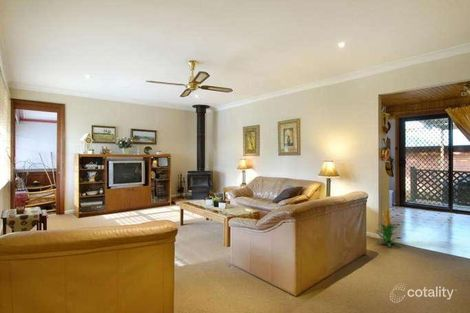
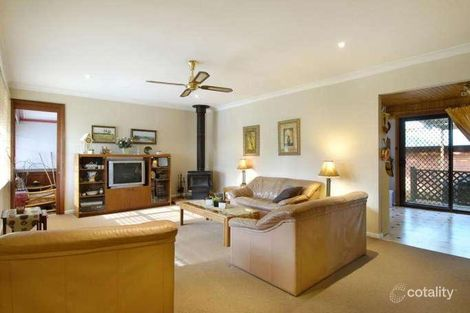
- indoor plant (387, 224)
